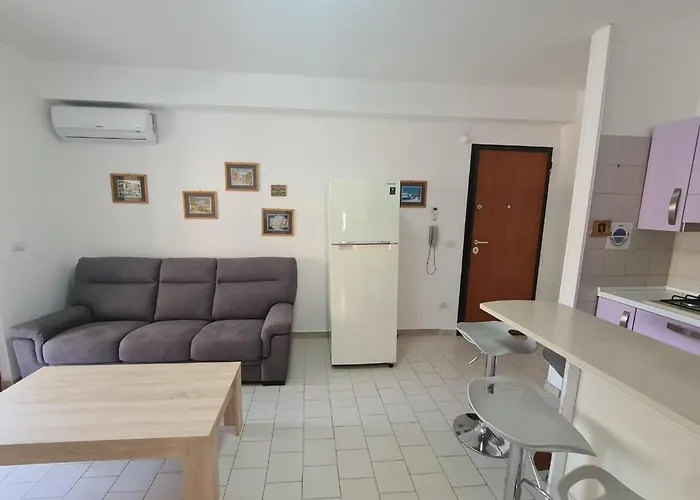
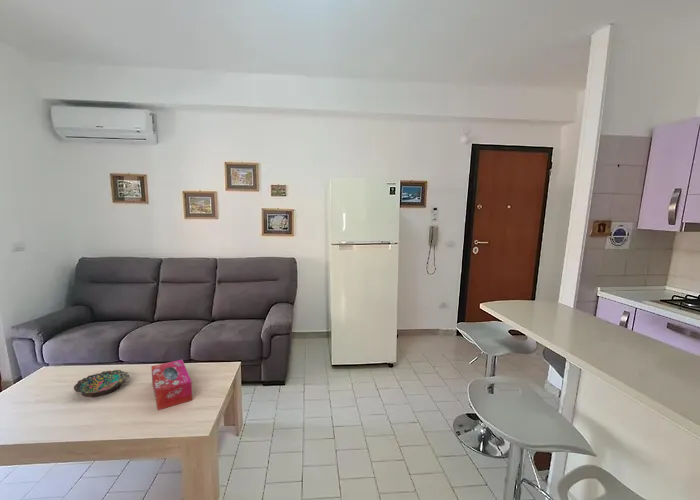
+ bowl (103, 383)
+ tissue box (171, 382)
